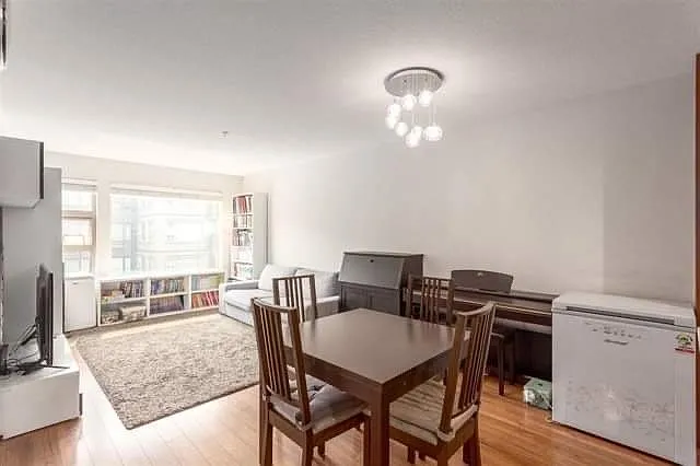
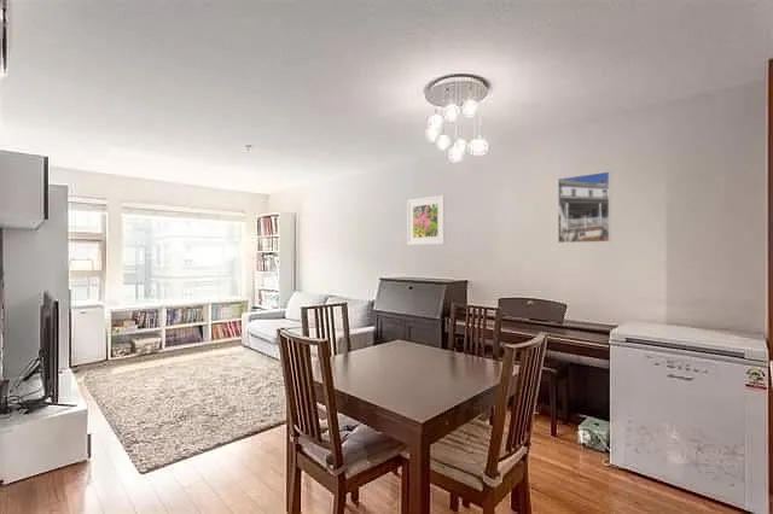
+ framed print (582, 209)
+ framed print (425, 221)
